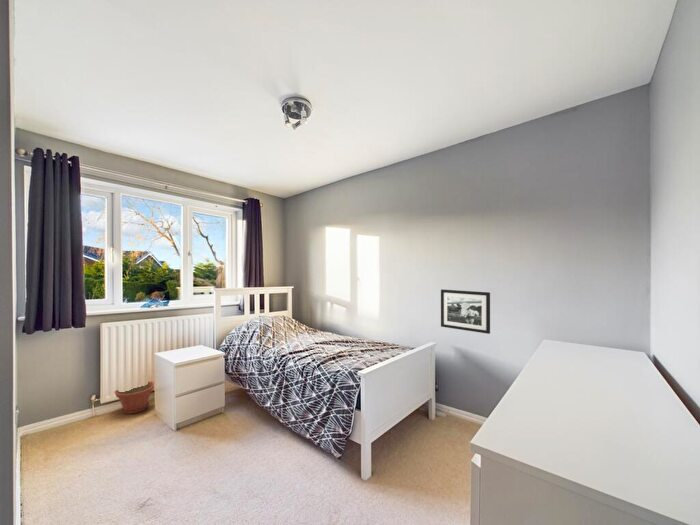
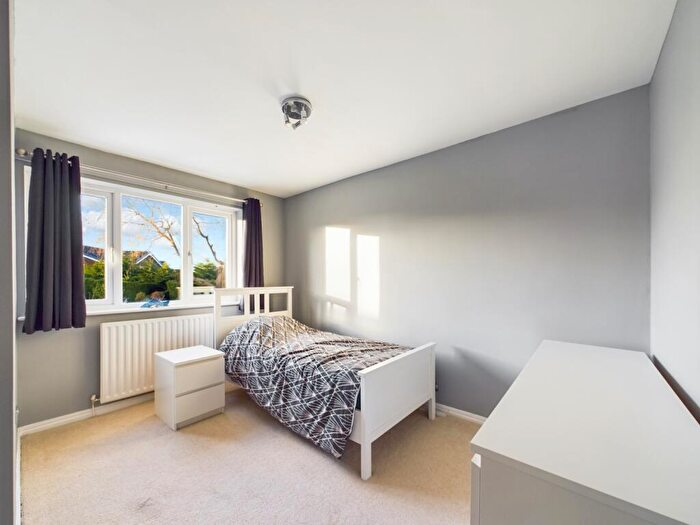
- plant pot (135, 398)
- picture frame (464, 310)
